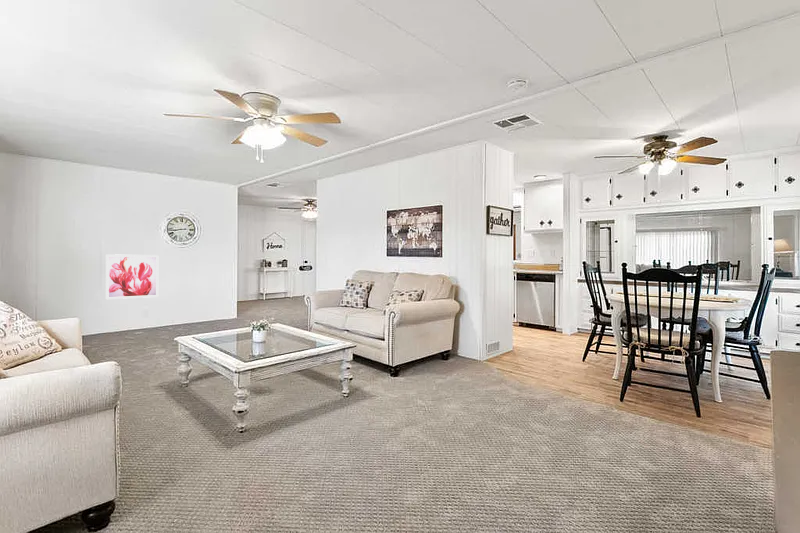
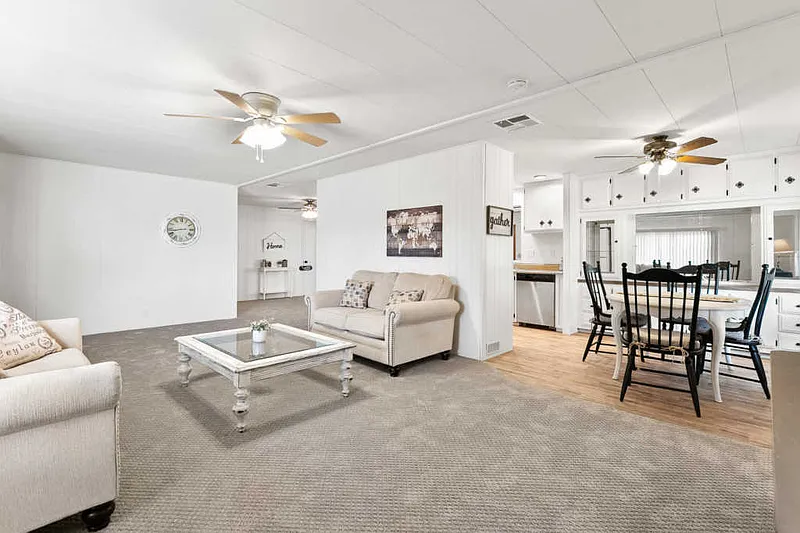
- wall art (133, 276)
